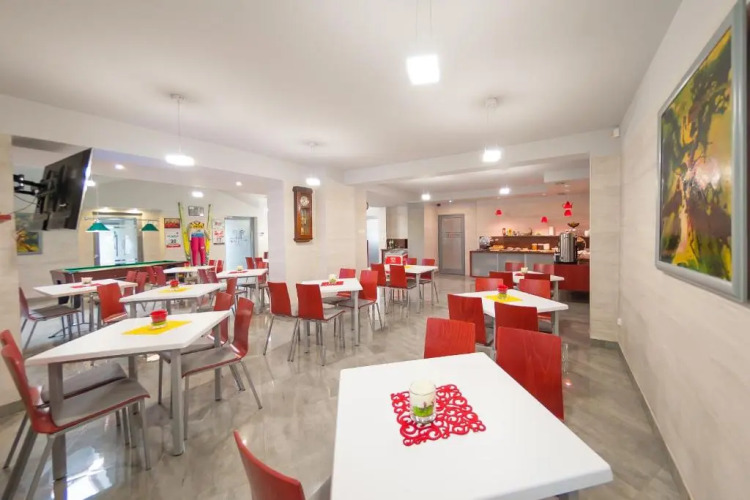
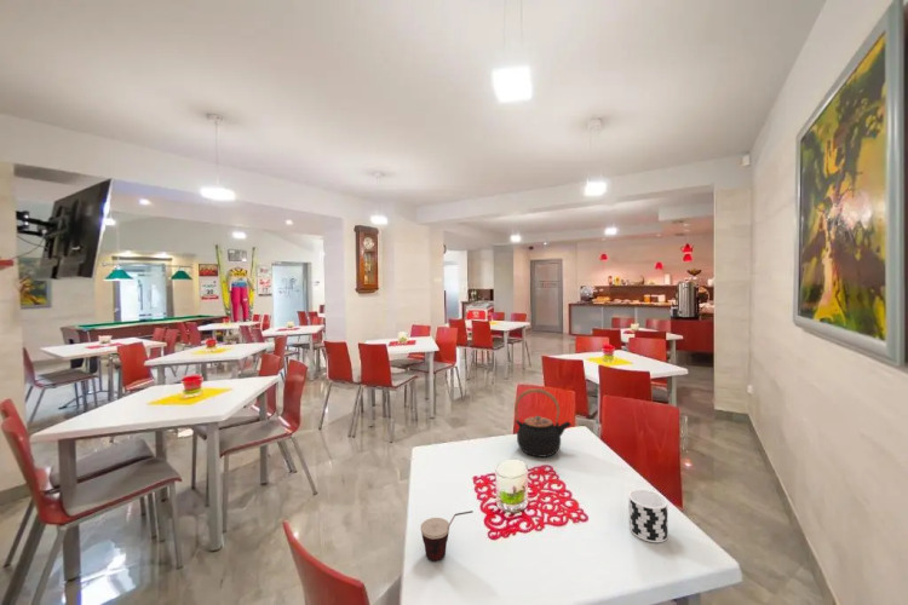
+ teapot (542, 419)
+ cup (648, 512)
+ cup (447, 531)
